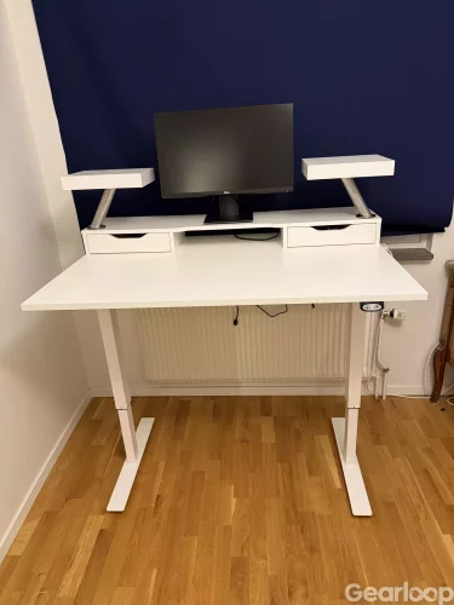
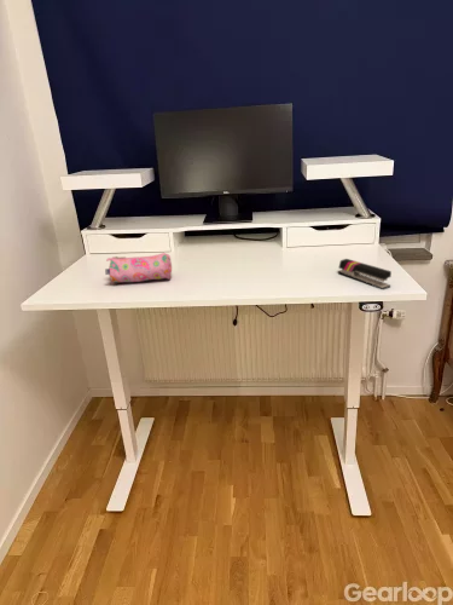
+ pencil case (139, 267)
+ stapler (364, 271)
